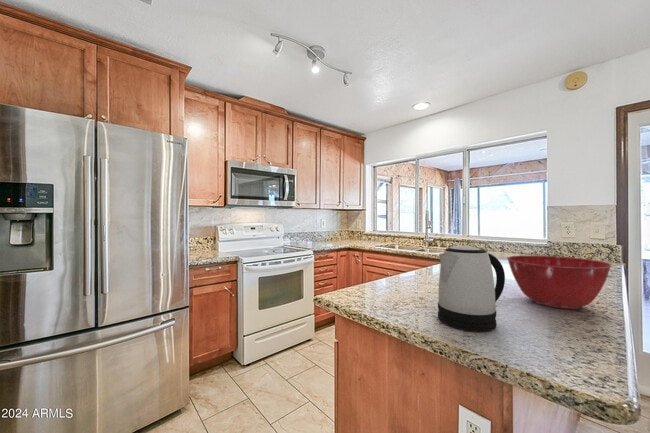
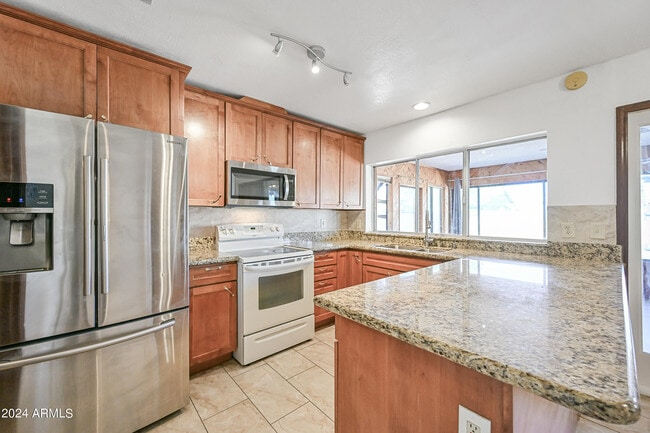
- mixing bowl (554, 281)
- kettle (472, 283)
